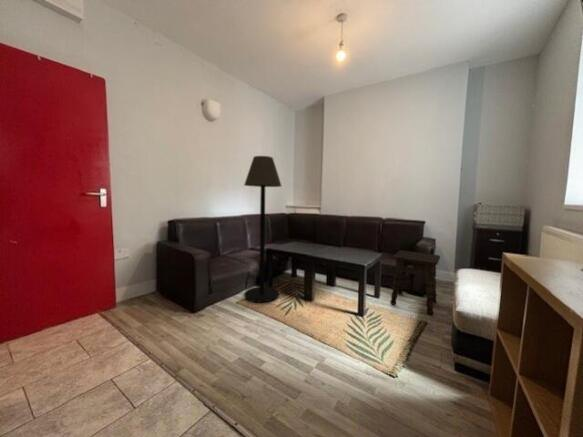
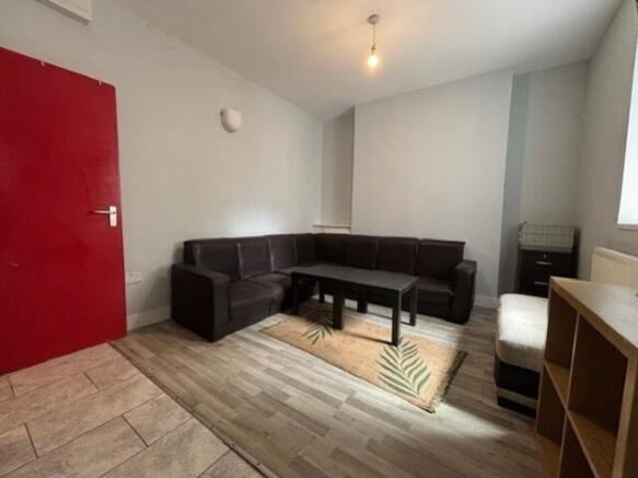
- side table (417, 274)
- floor lamp (262, 227)
